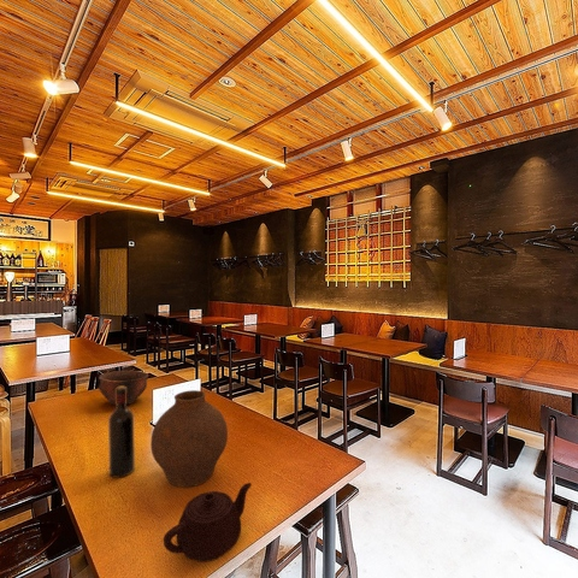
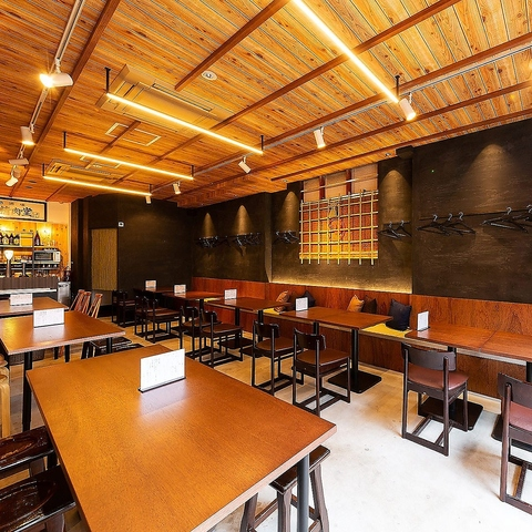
- bowl (124, 385)
- vase (190, 435)
- wine bottle (120, 429)
- teapot (212, 518)
